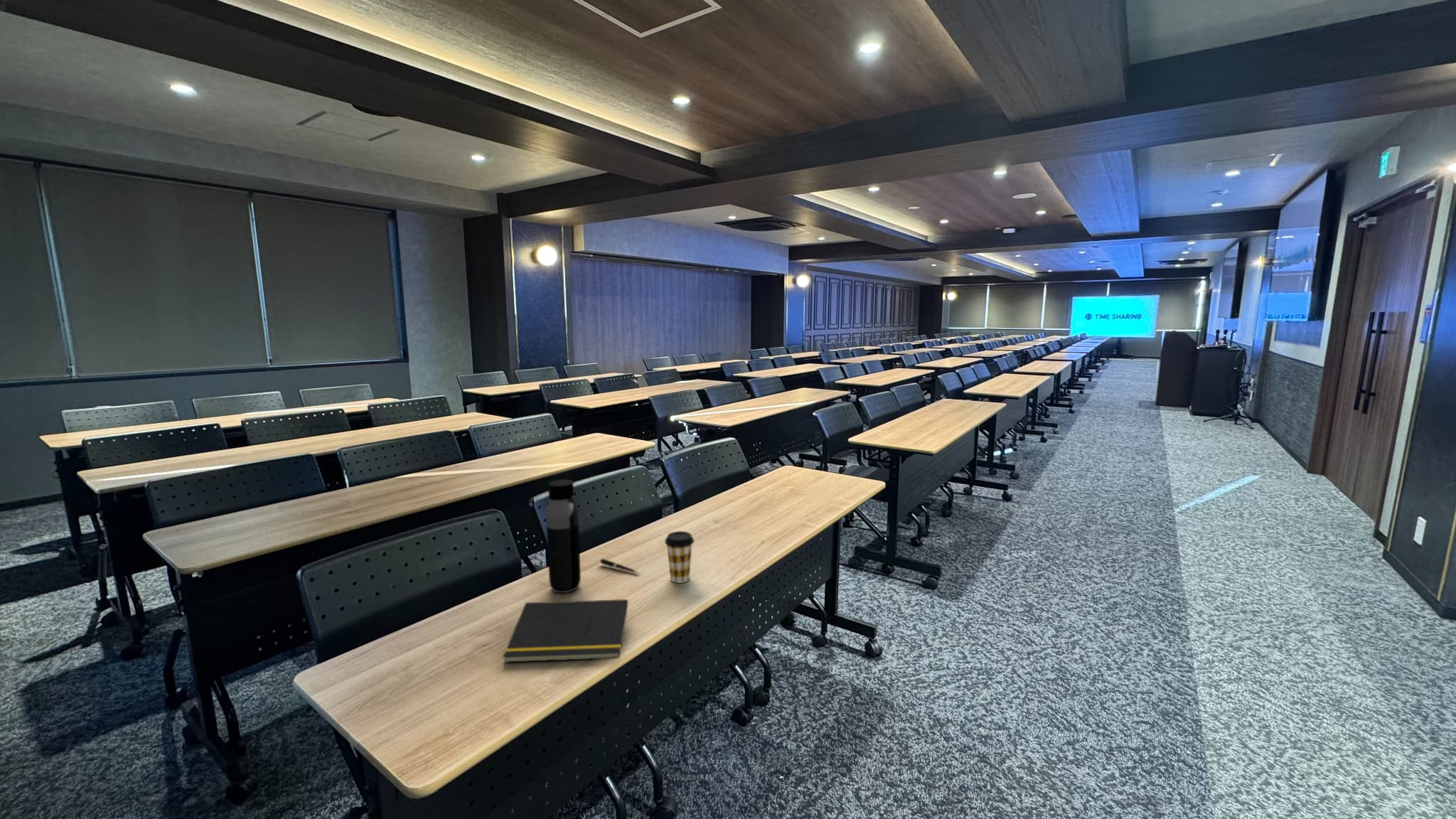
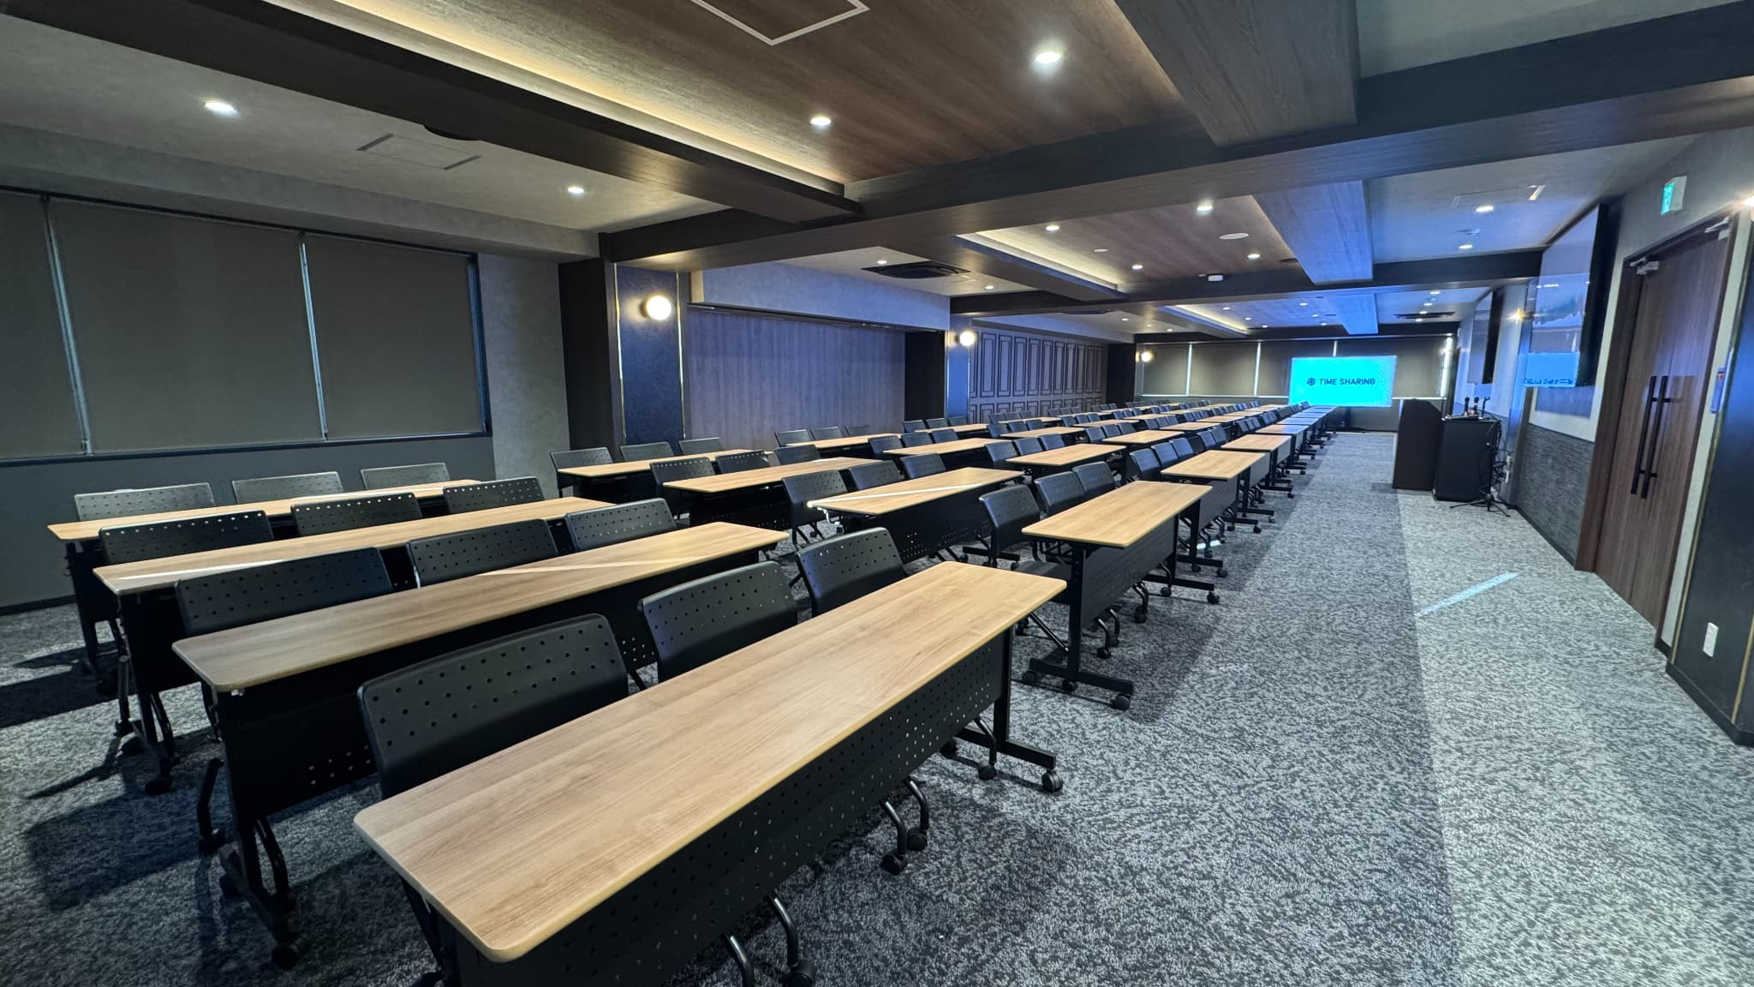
- pen (620, 566)
- notepad (569, 628)
- water bottle (563, 535)
- coffee cup (680, 557)
